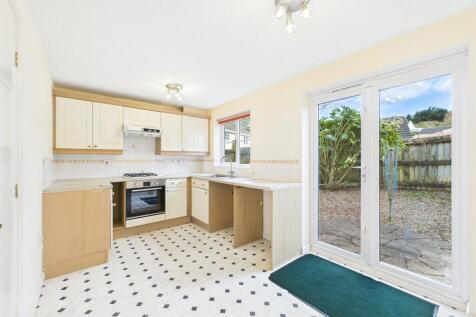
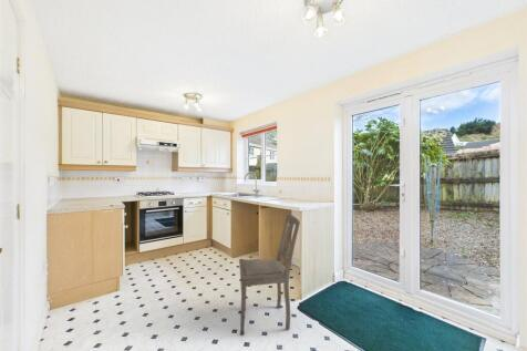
+ dining chair (265, 267)
